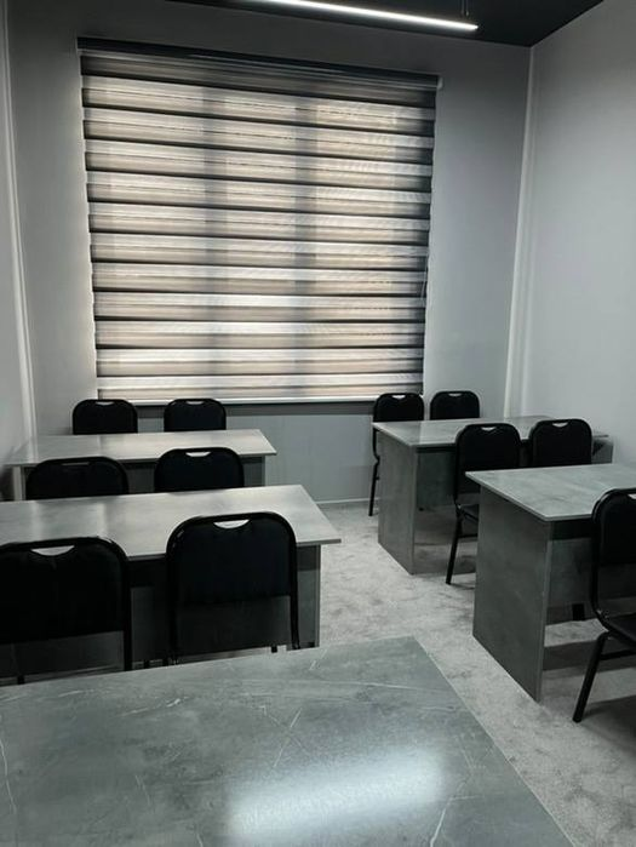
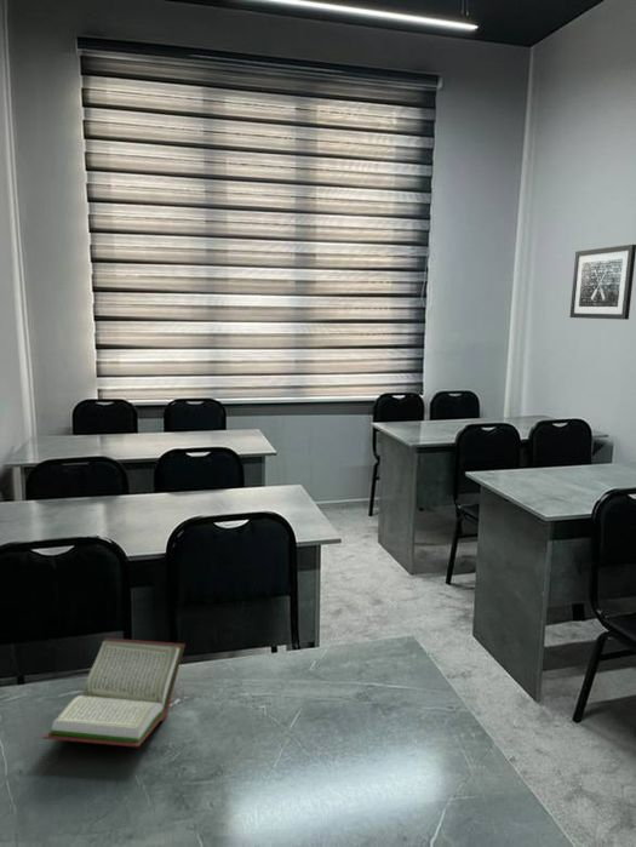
+ wall art (600, 284)
+ book (120, 692)
